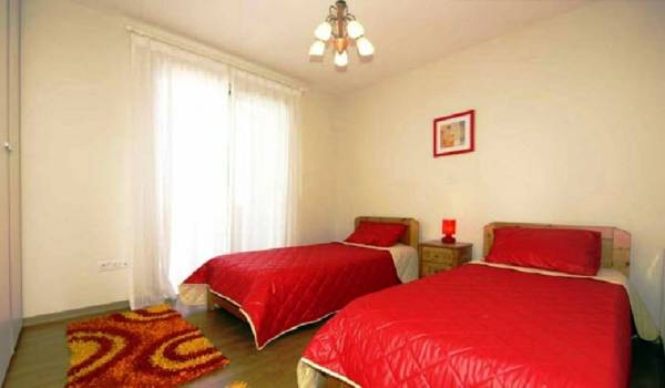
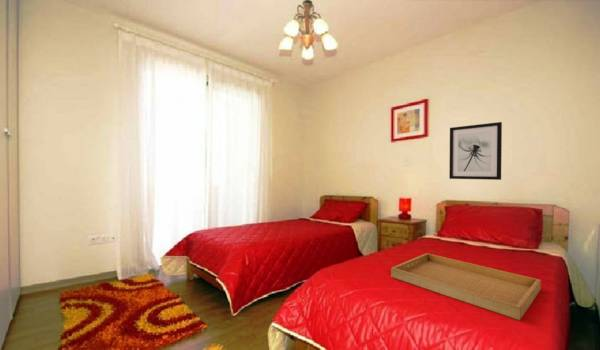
+ wall art (474, 152)
+ tray (461, 278)
